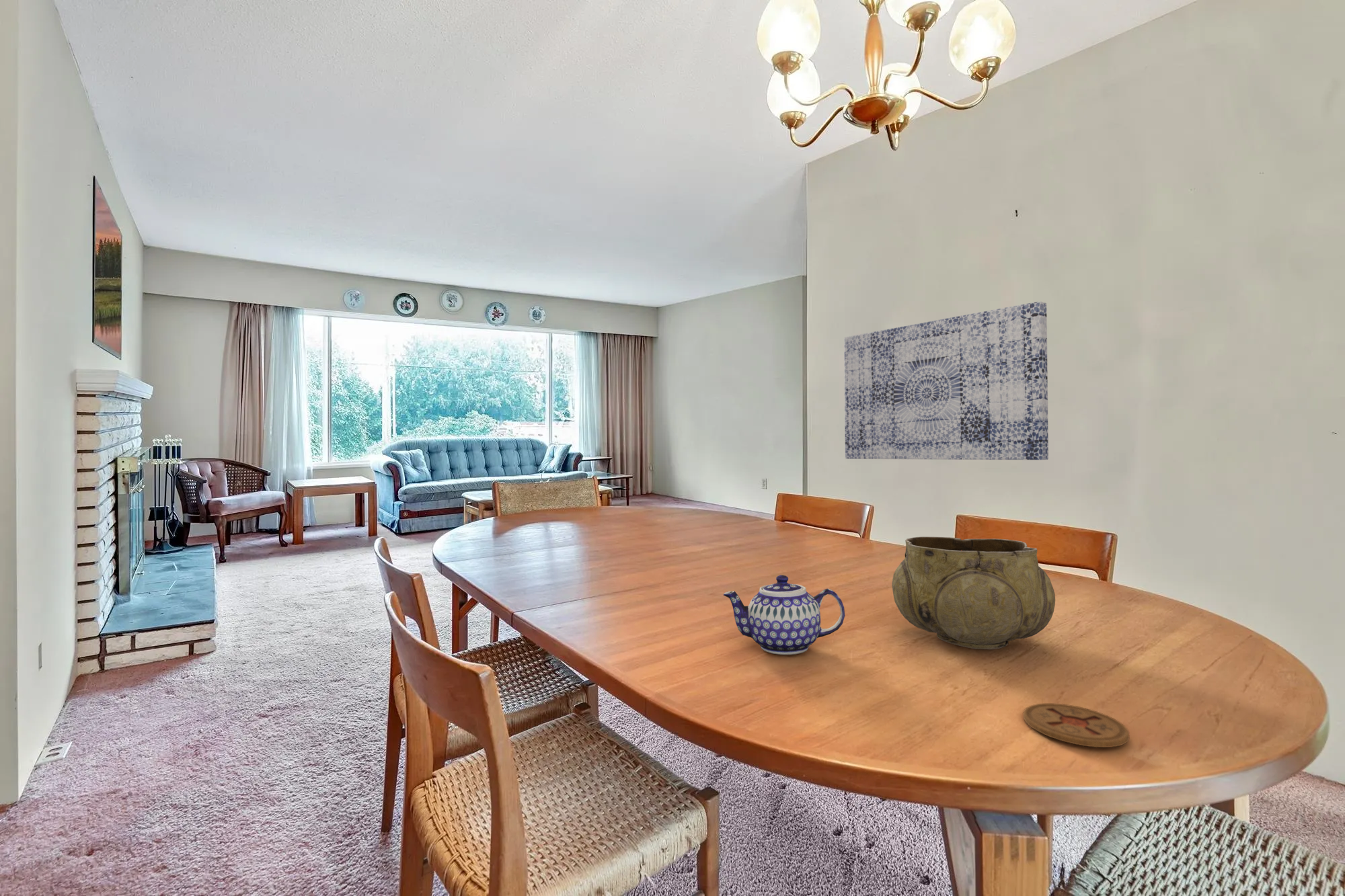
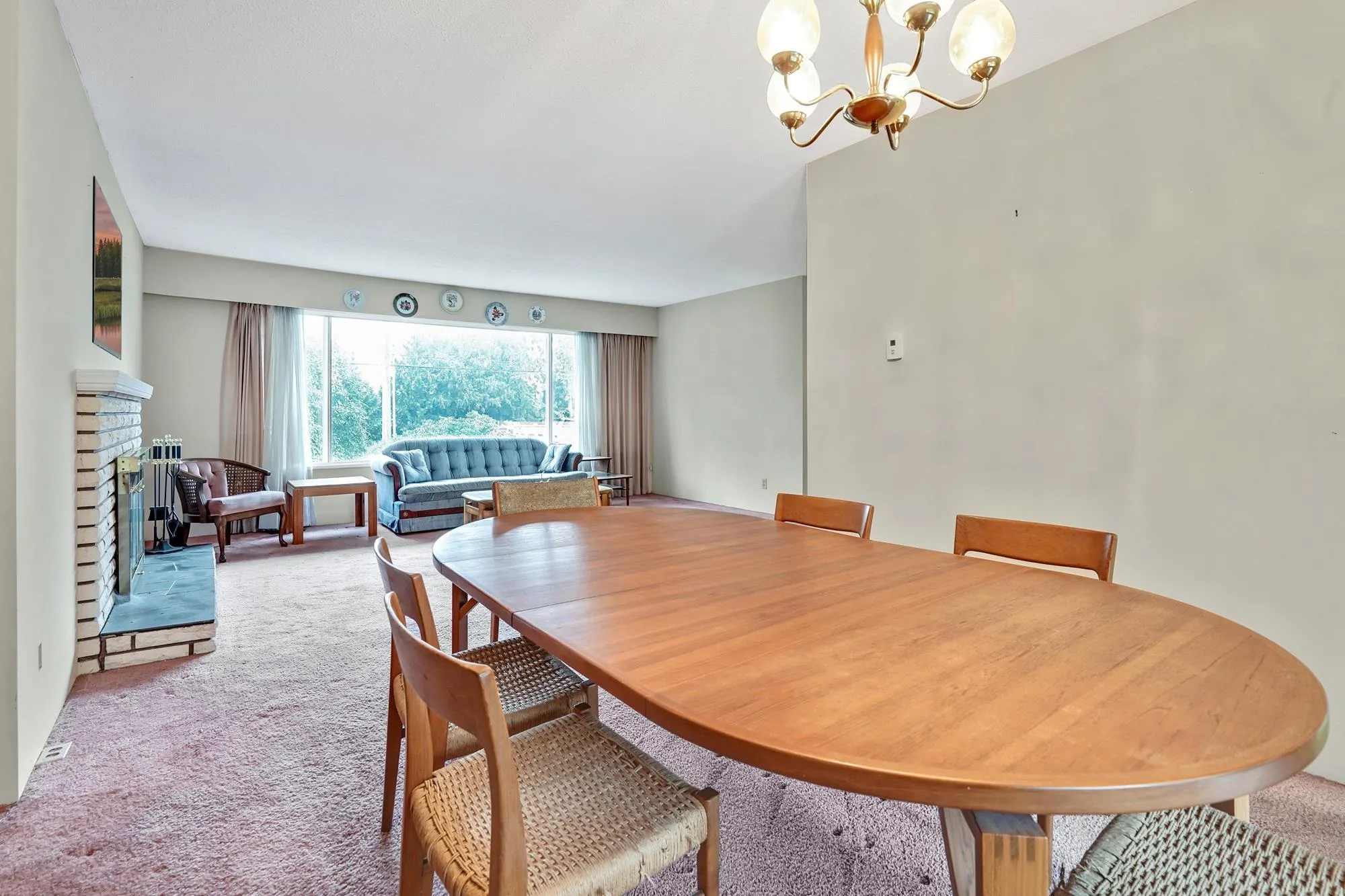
- teapot (783, 611)
- wall art (933, 391)
- coaster (1074, 723)
- decorative bowl (969, 591)
